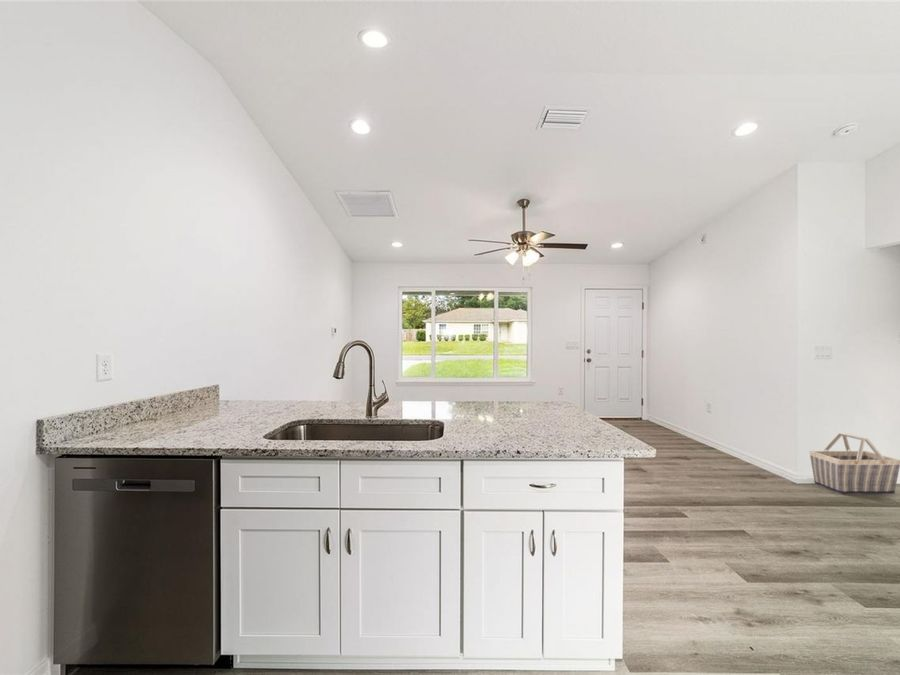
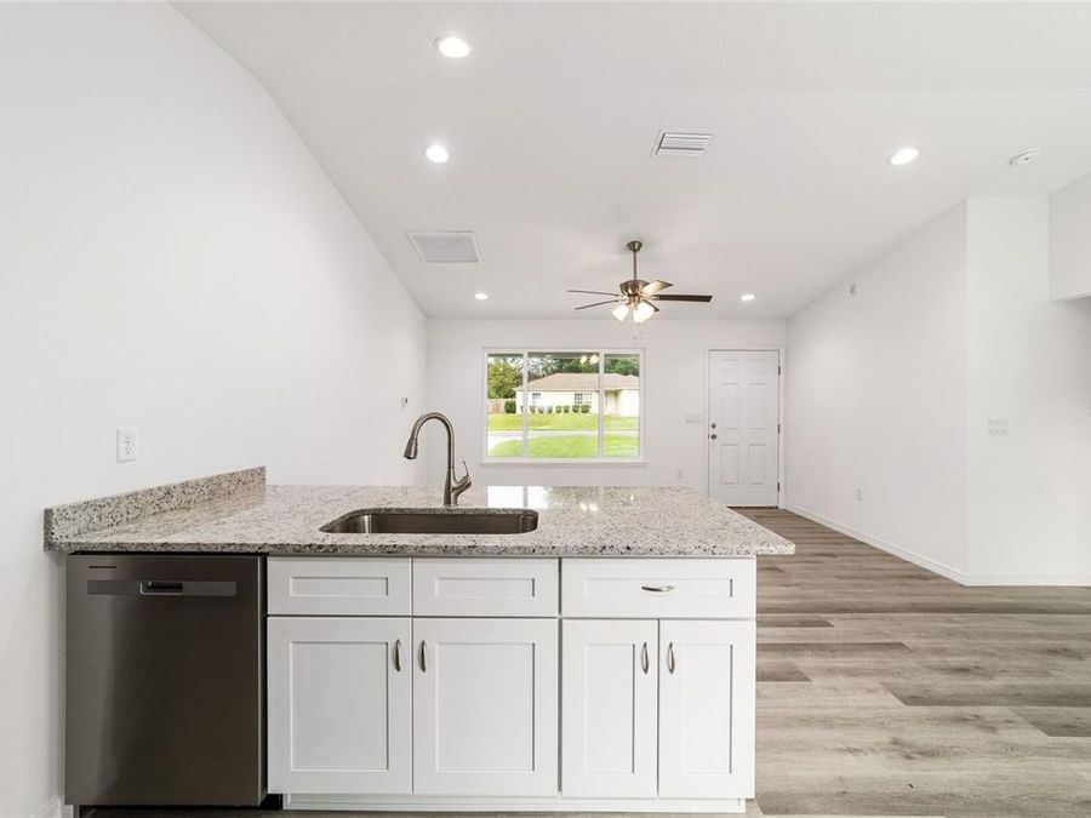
- basket (853, 462)
